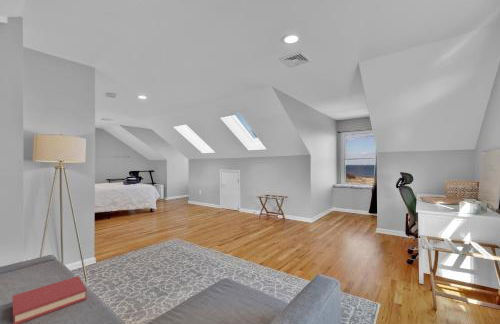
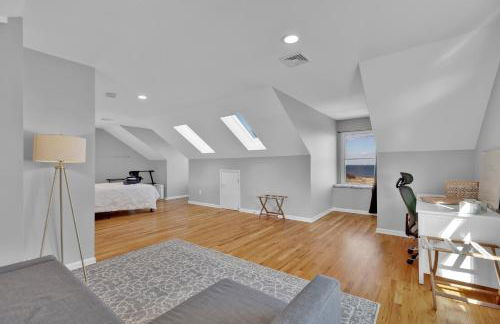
- hardback book (50, 297)
